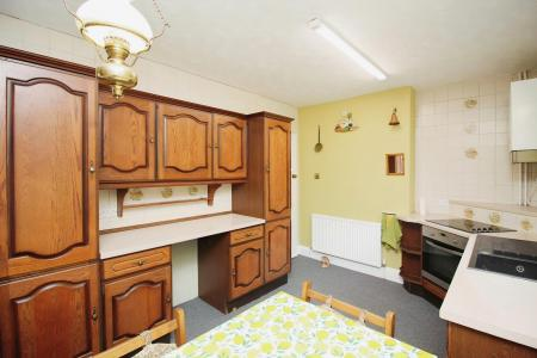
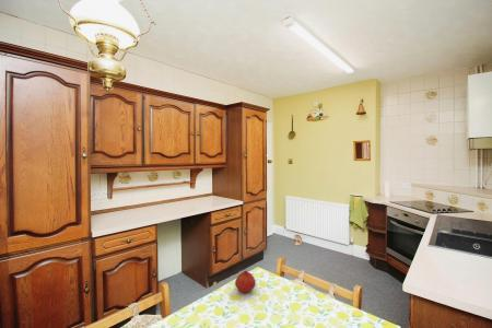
+ fruit (245, 280)
